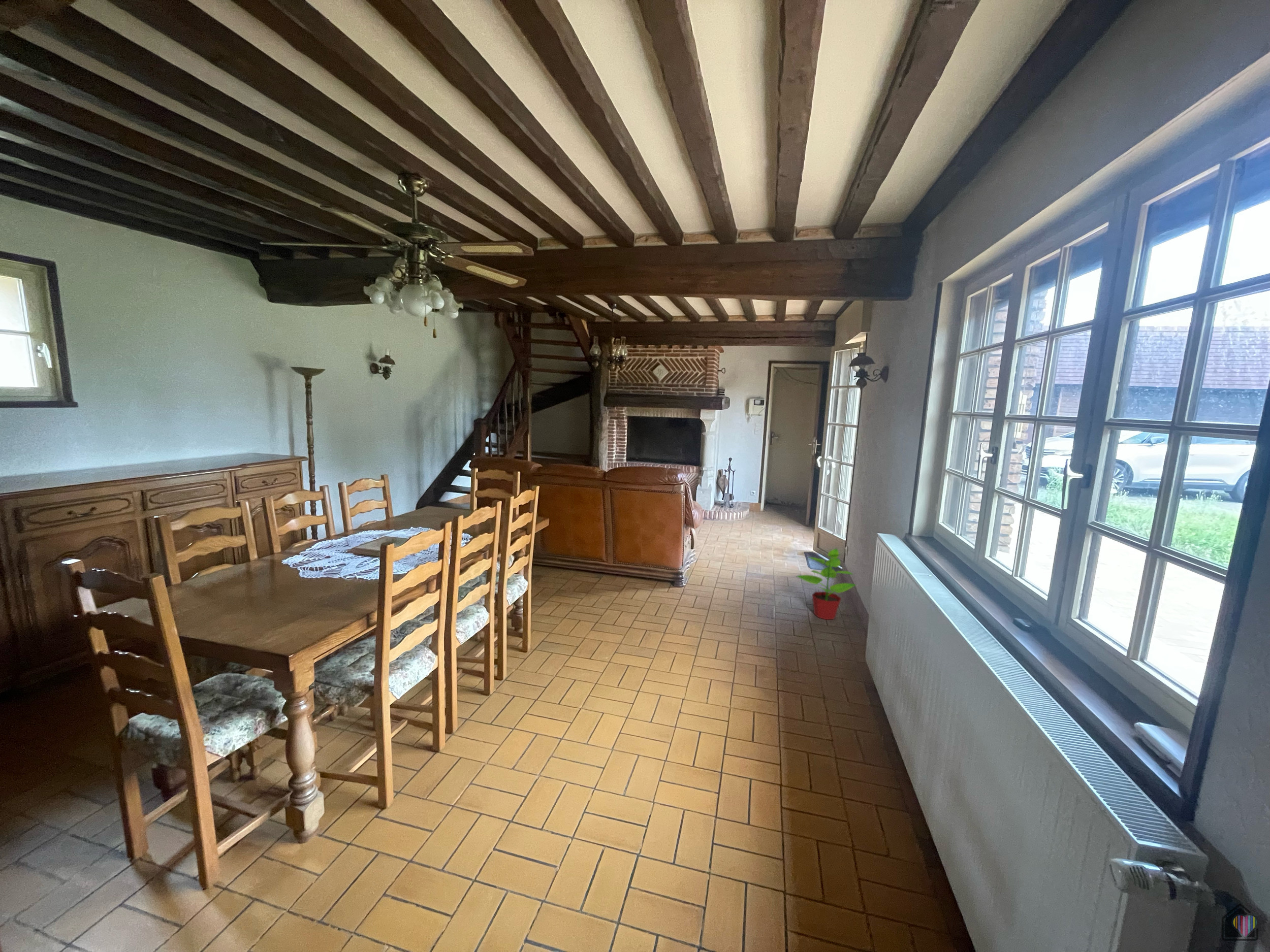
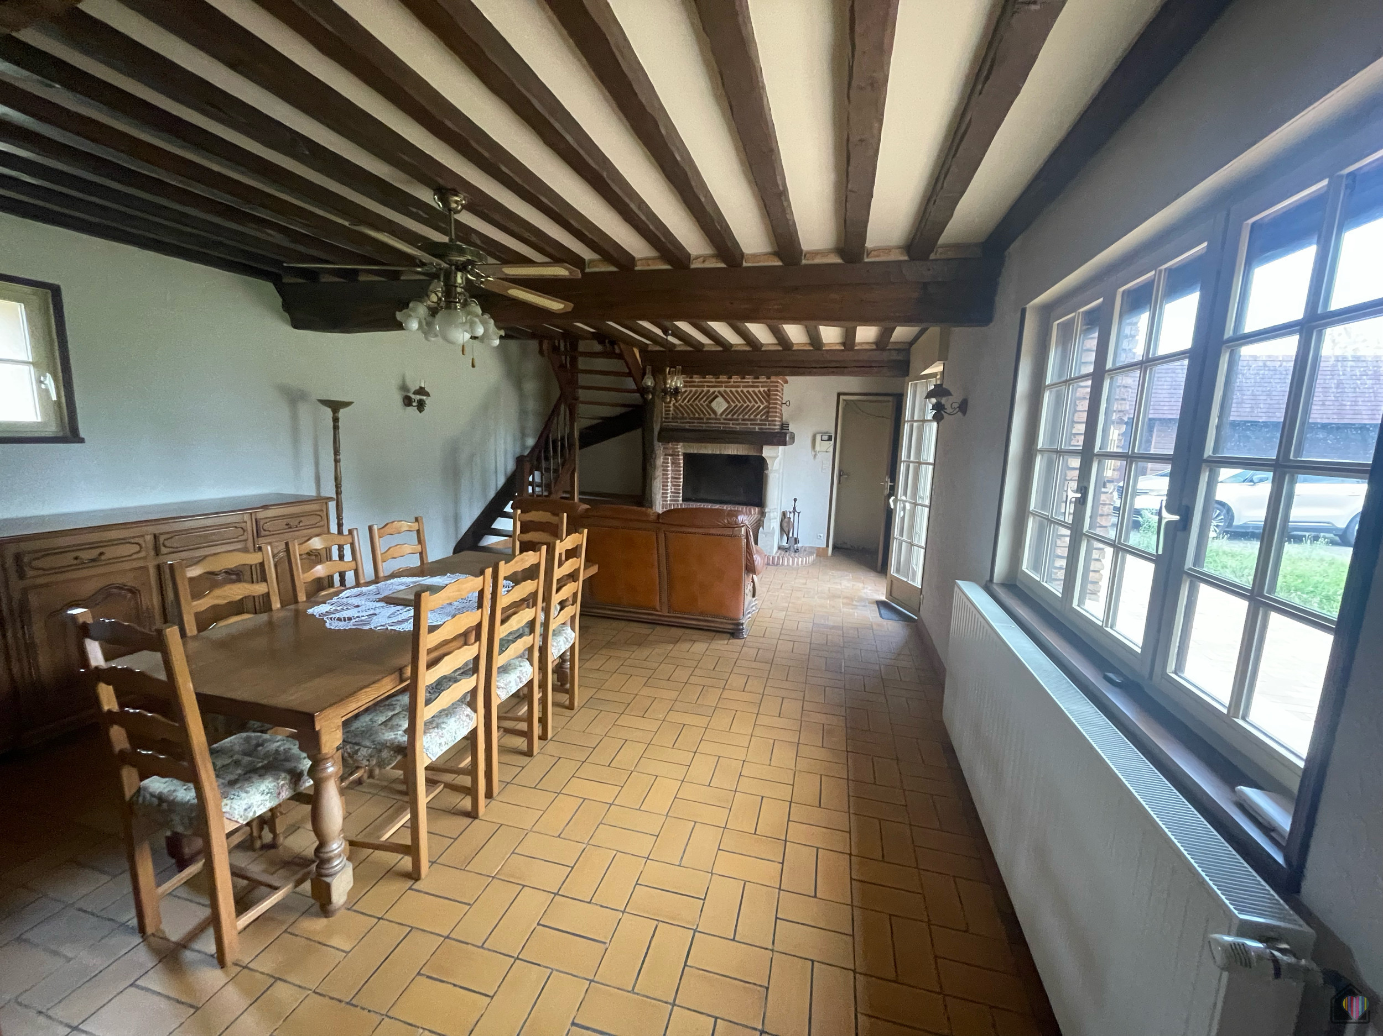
- potted plant (828, 582)
